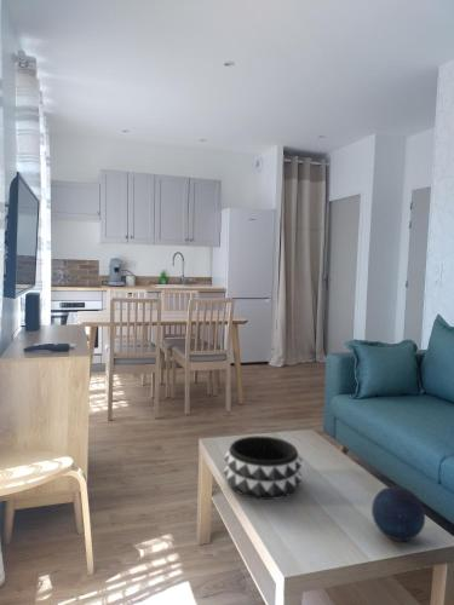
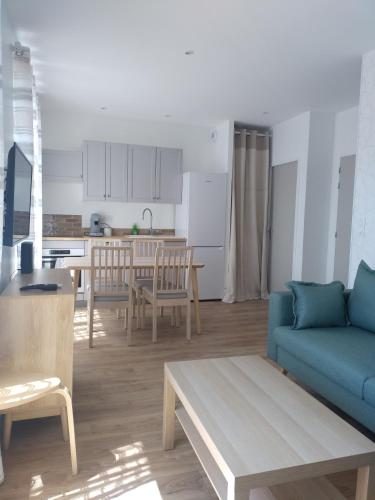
- decorative bowl (263, 465)
- decorative orb (397, 513)
